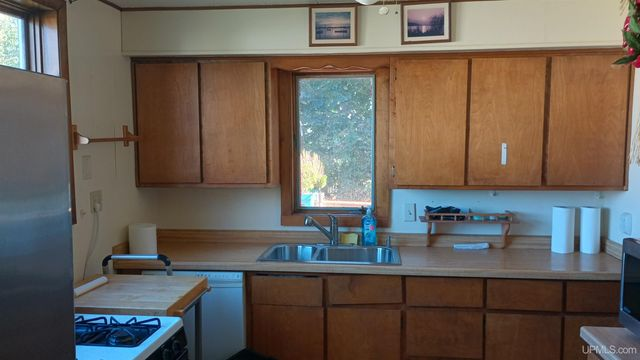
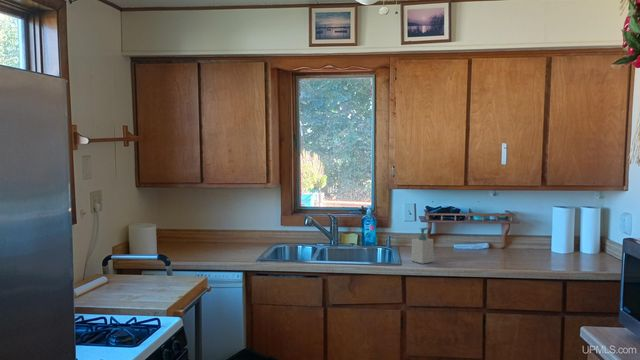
+ soap bottle (422, 244)
